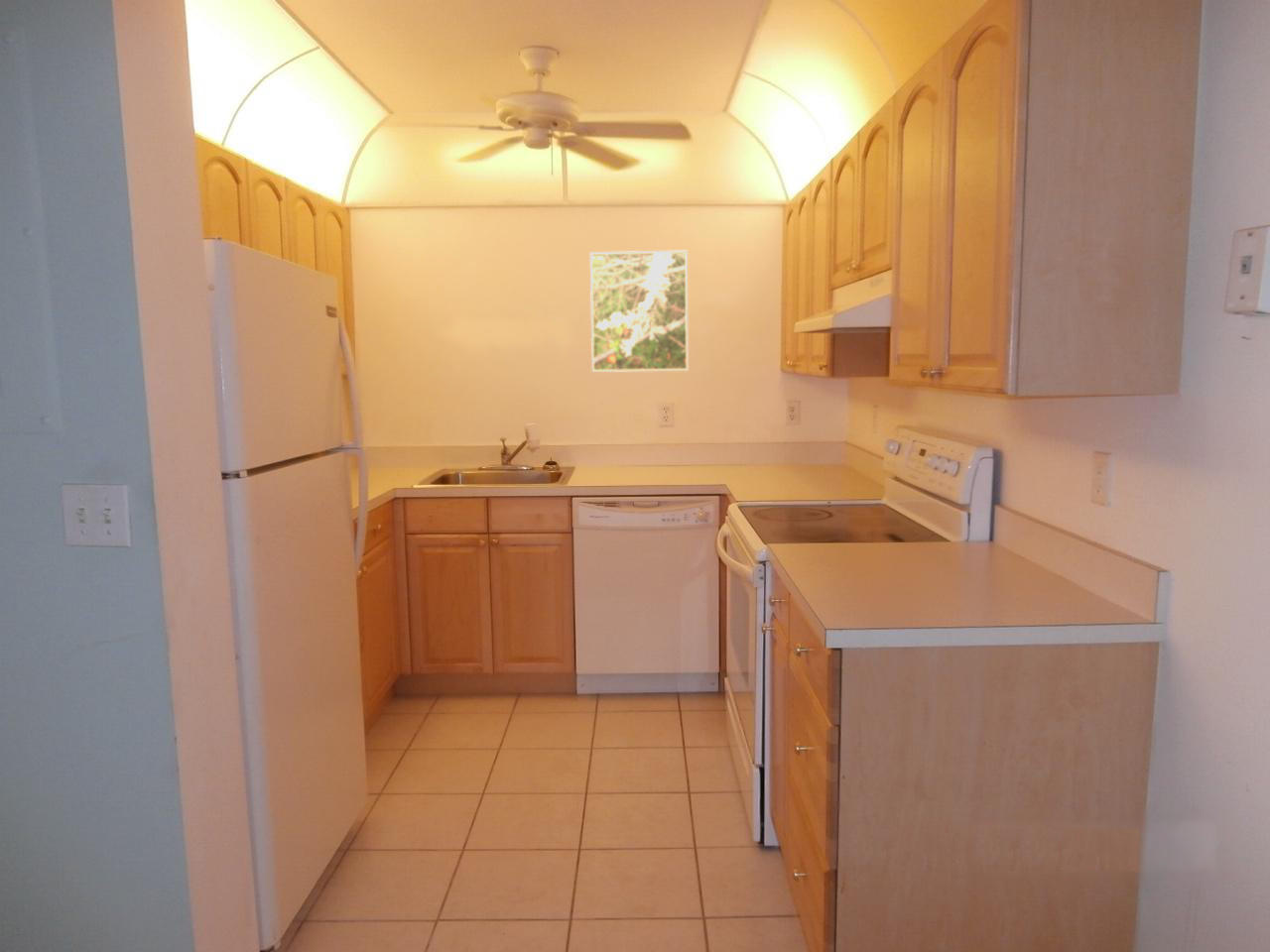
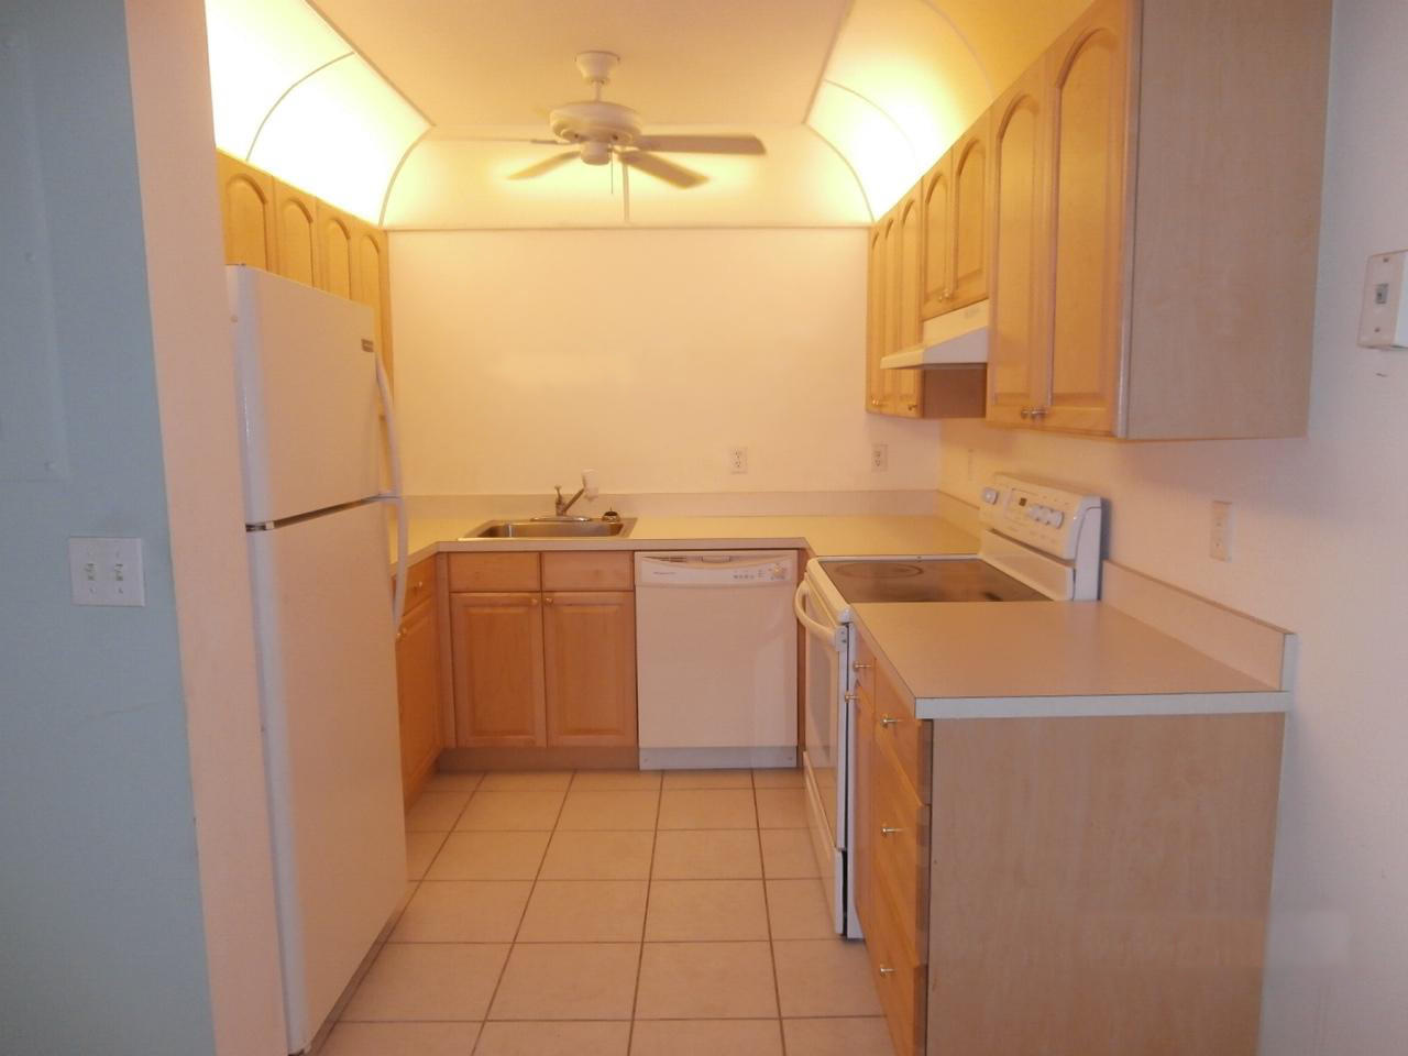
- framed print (639, 311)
